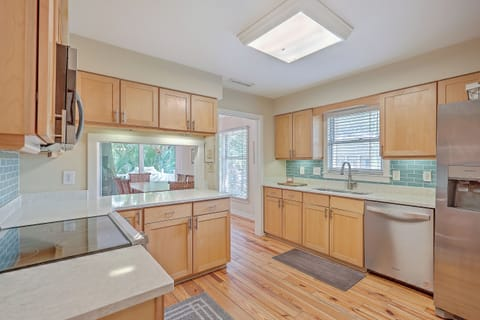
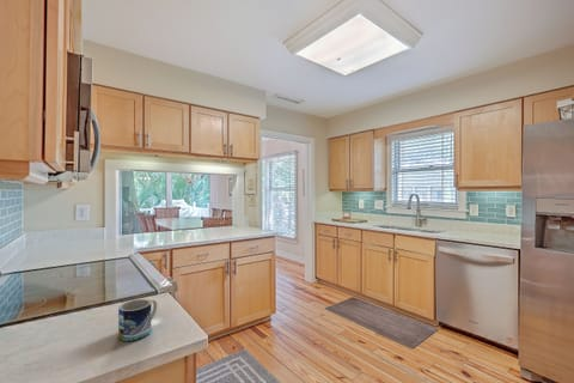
+ mug (140, 316)
